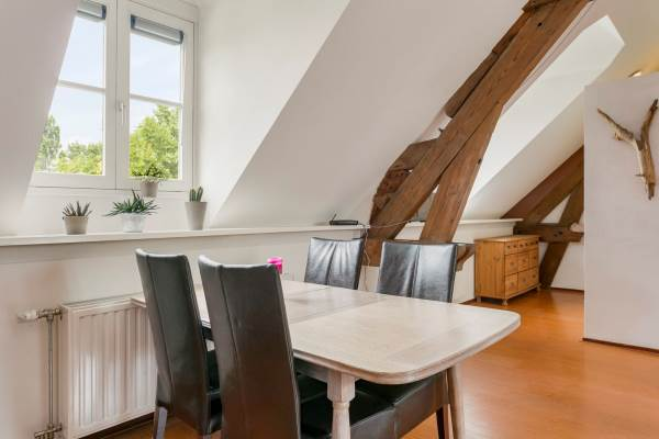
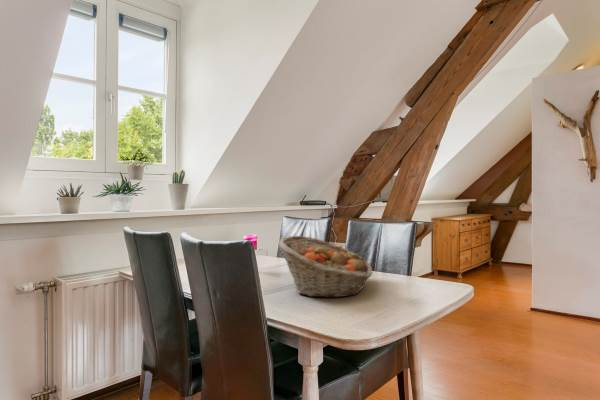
+ fruit basket (325, 263)
